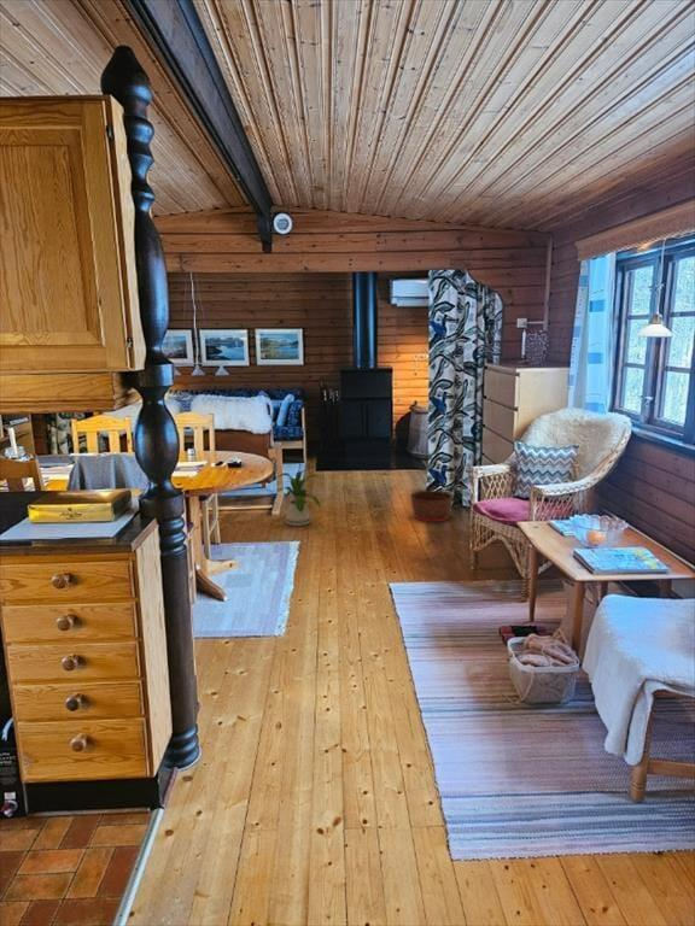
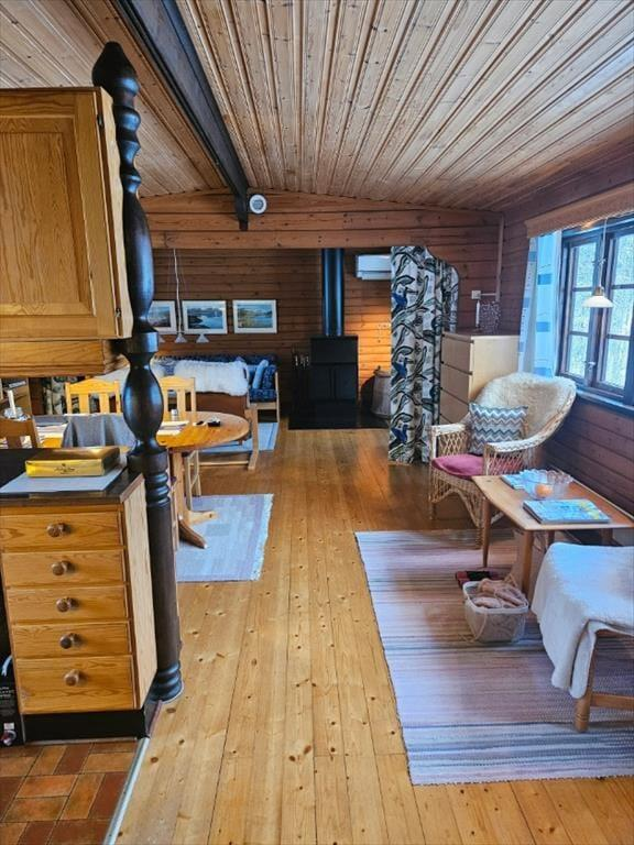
- basket (431, 505)
- house plant (299, 493)
